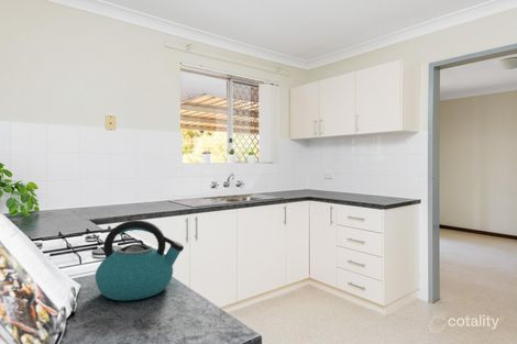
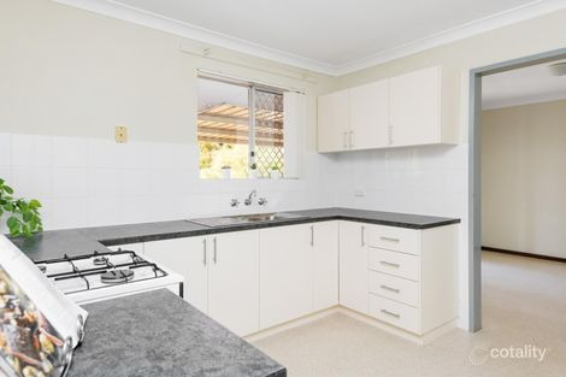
- kettle (141, 255)
